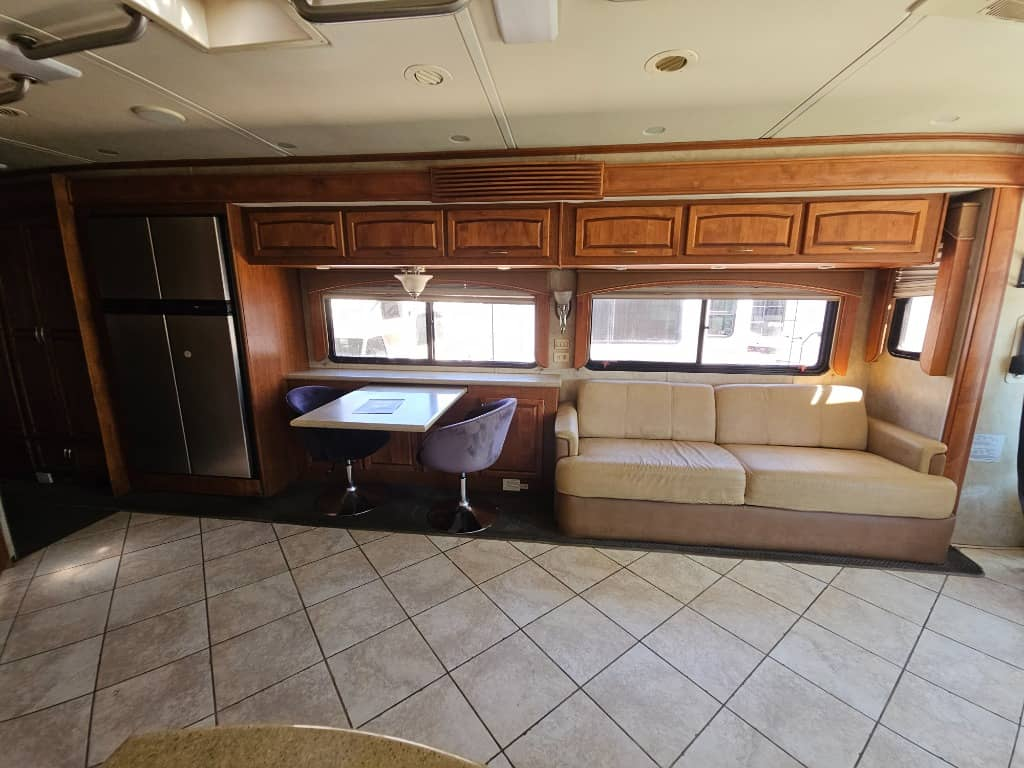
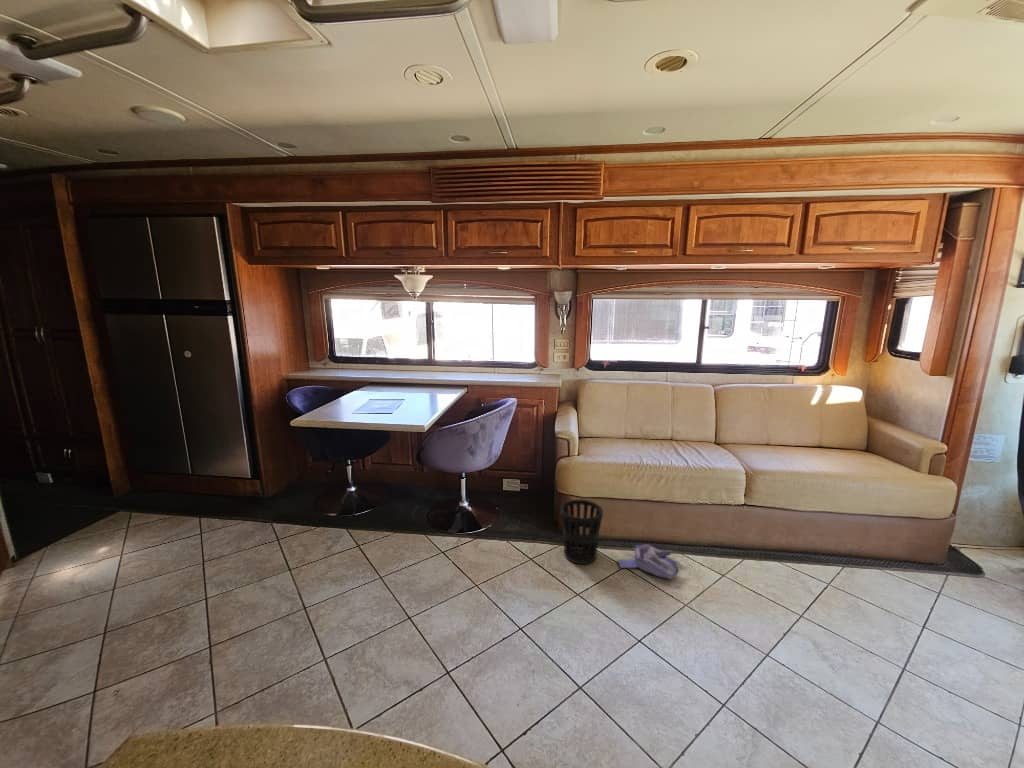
+ wastebasket (579, 531)
+ shoe (646, 557)
